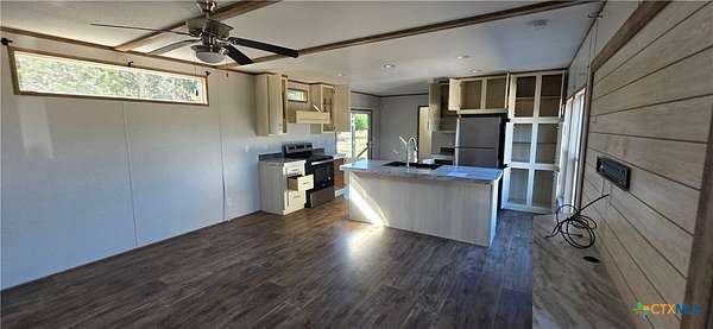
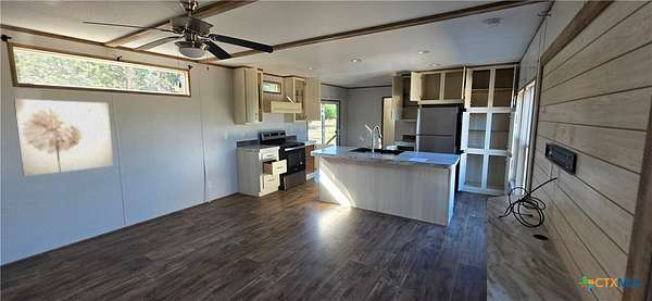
+ wall art (68, 136)
